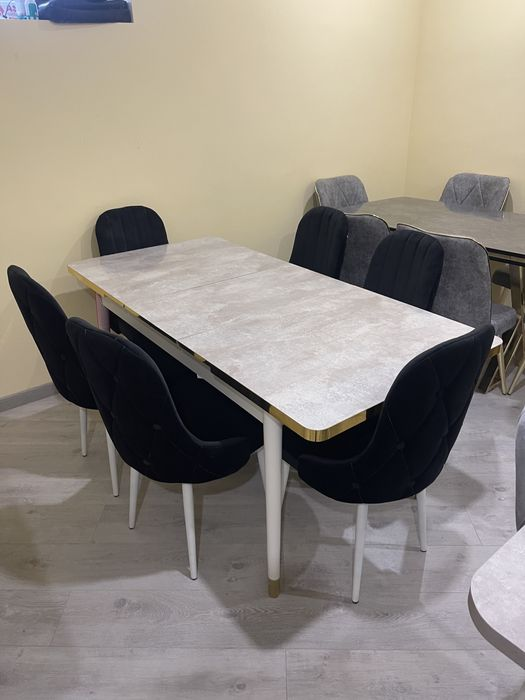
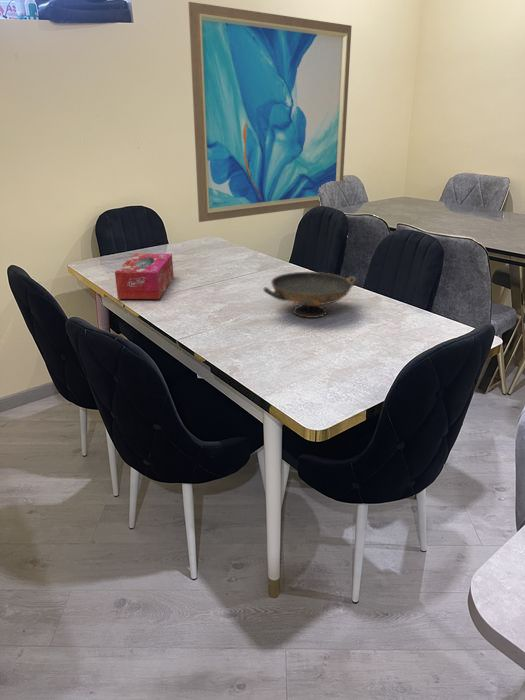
+ wall art (279, 119)
+ tissue box (146, 275)
+ decorative bowl (311, 297)
